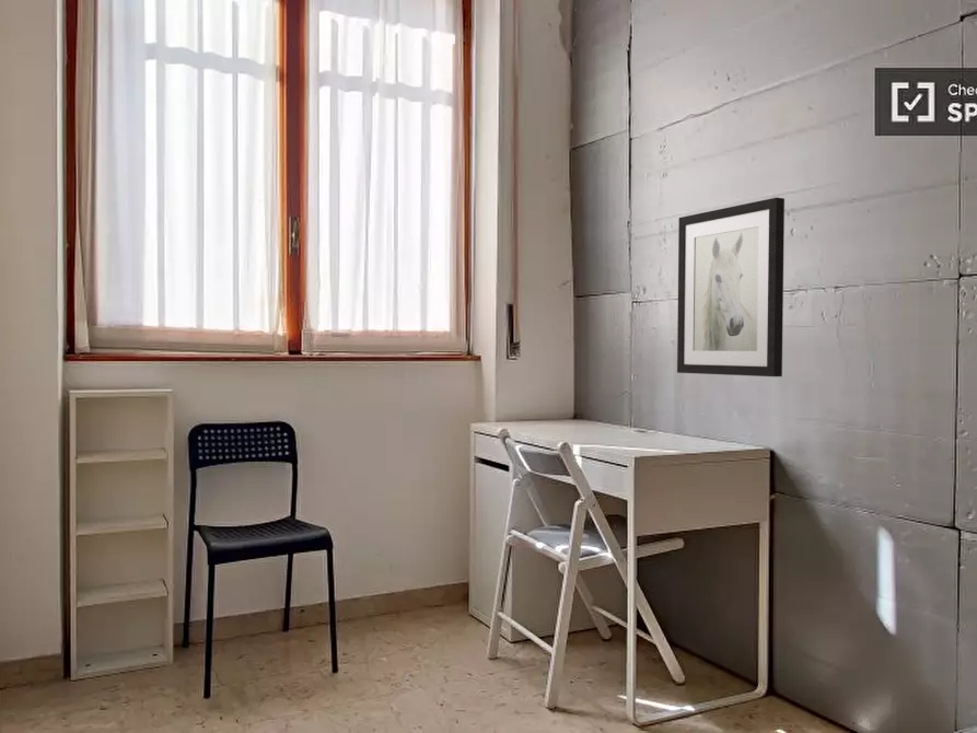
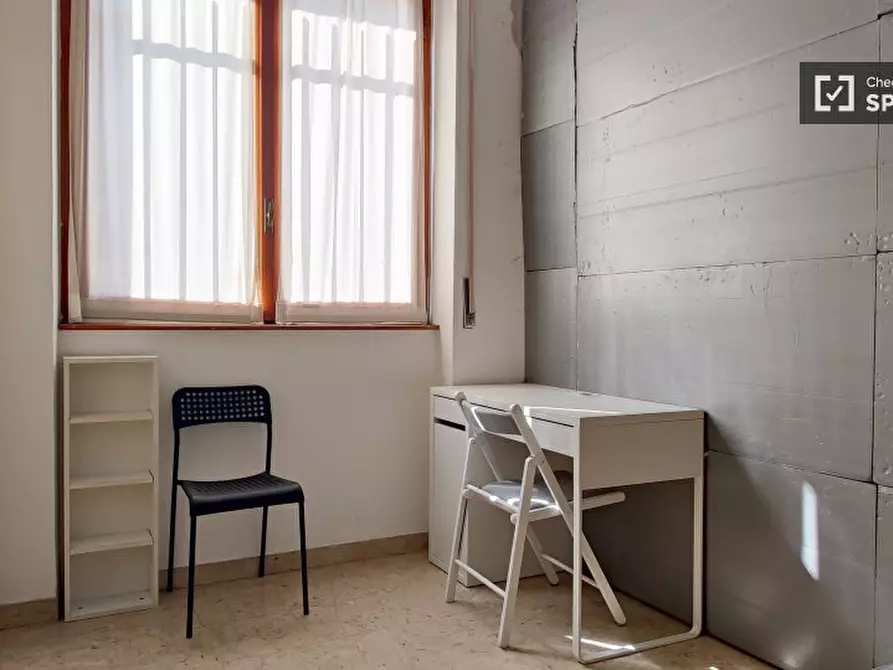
- wall art (726, 291)
